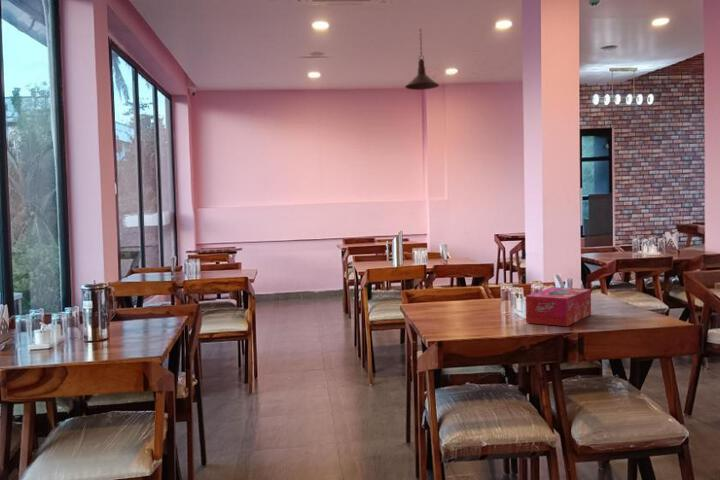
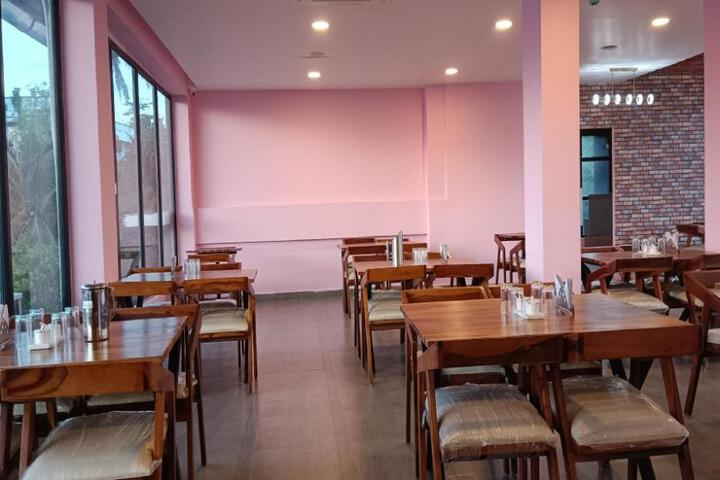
- tissue box (559, 305)
- pendant light (421, 58)
